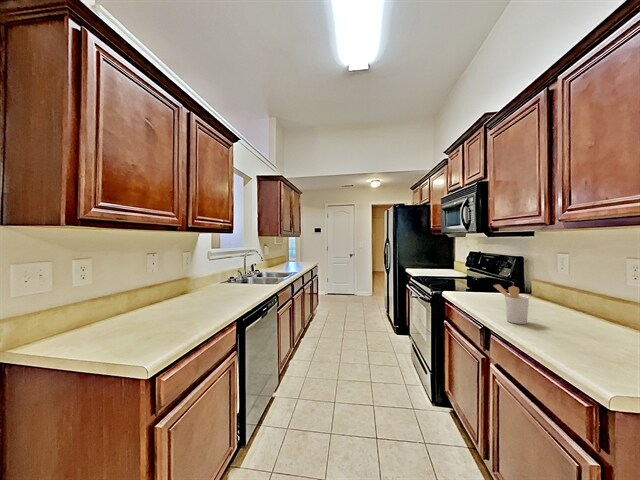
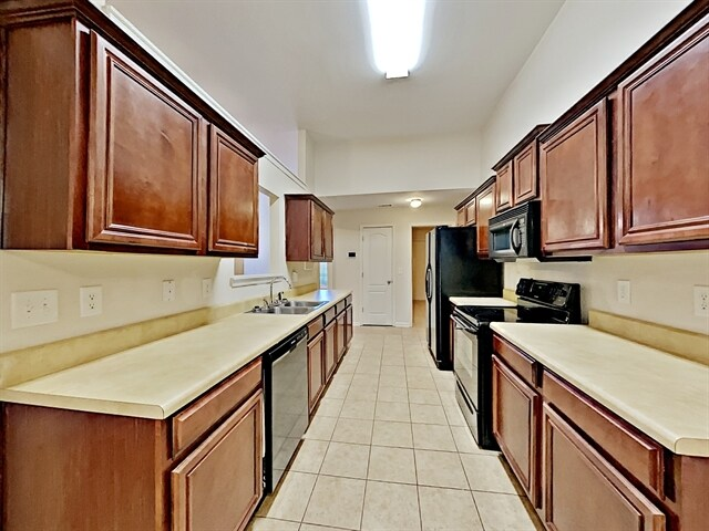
- utensil holder (510, 302)
